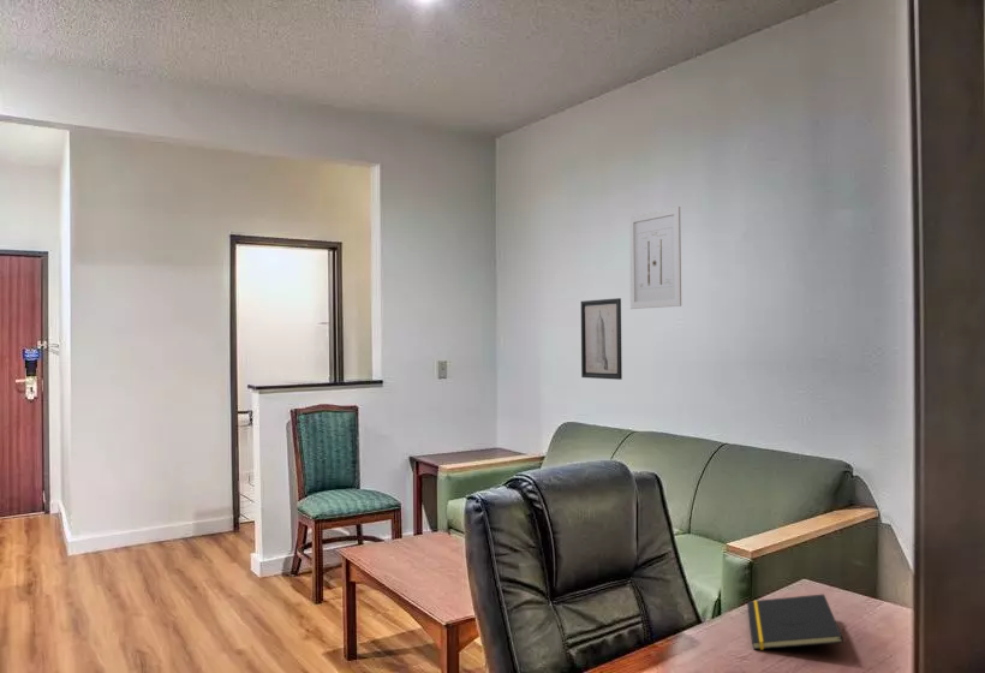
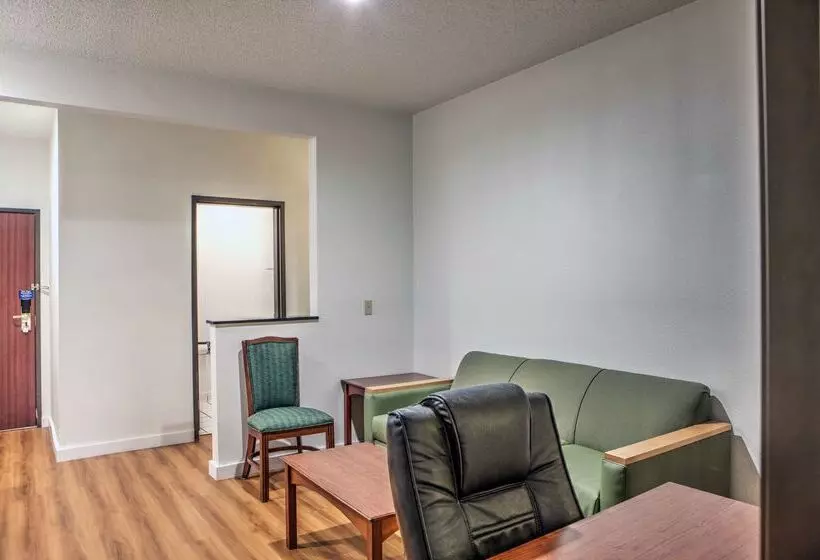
- notepad (790, 620)
- wall art (653, 260)
- wall art (601, 339)
